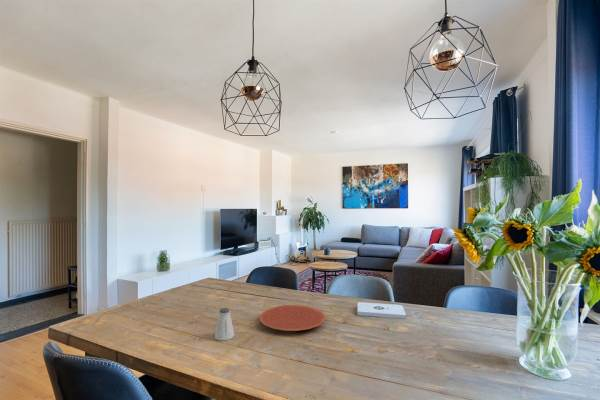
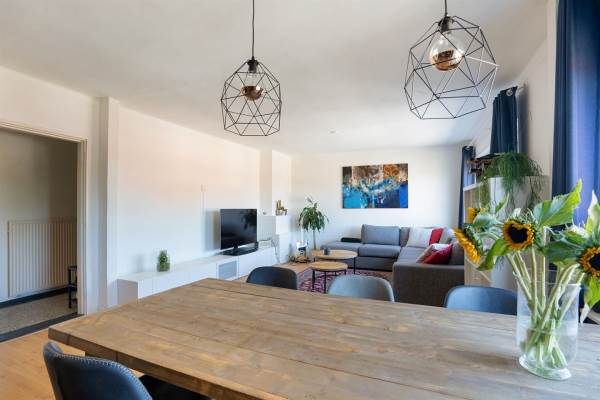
- notepad (380, 310)
- saltshaker (224, 322)
- plate (292, 319)
